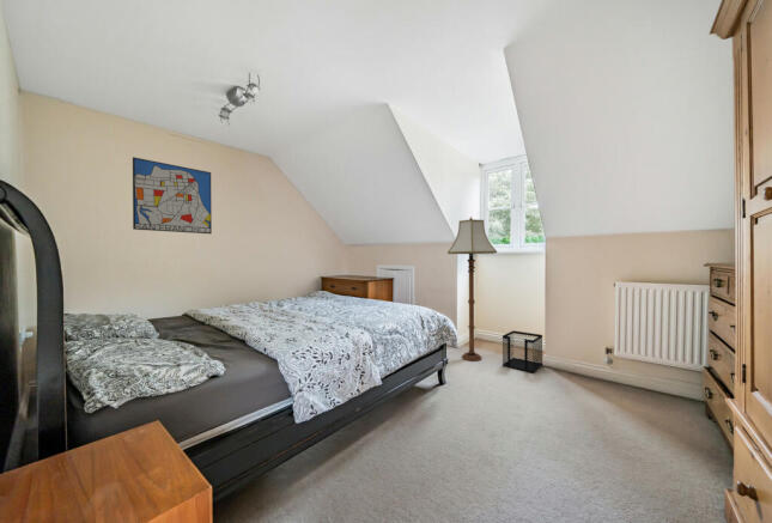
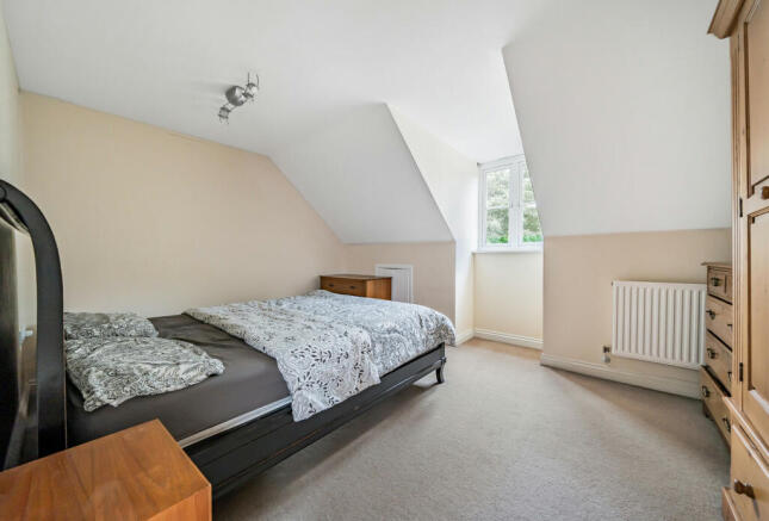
- wall art (175, 197)
- wastebasket (522, 351)
- floor lamp (470, 286)
